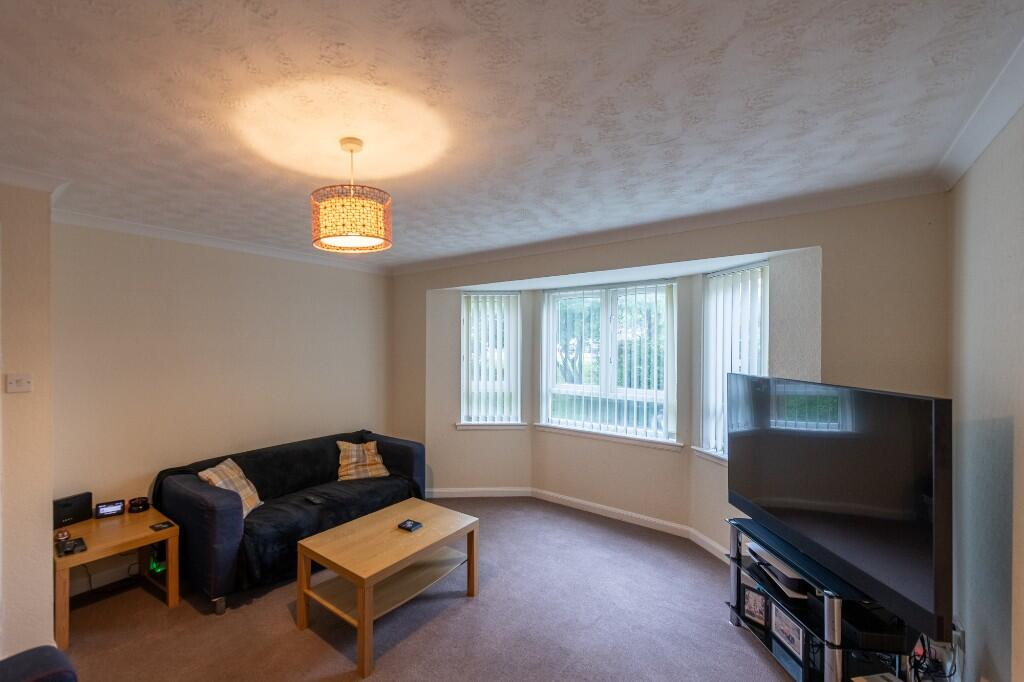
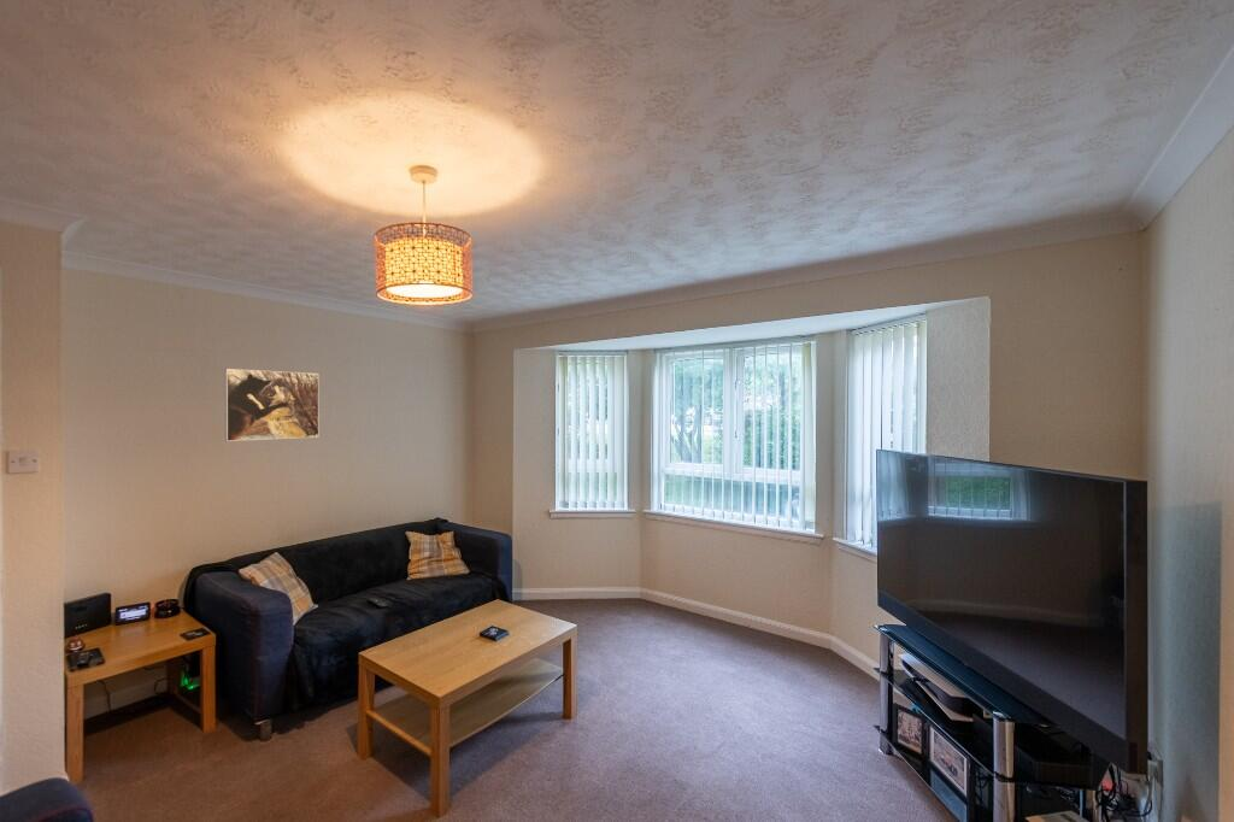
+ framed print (275, 405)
